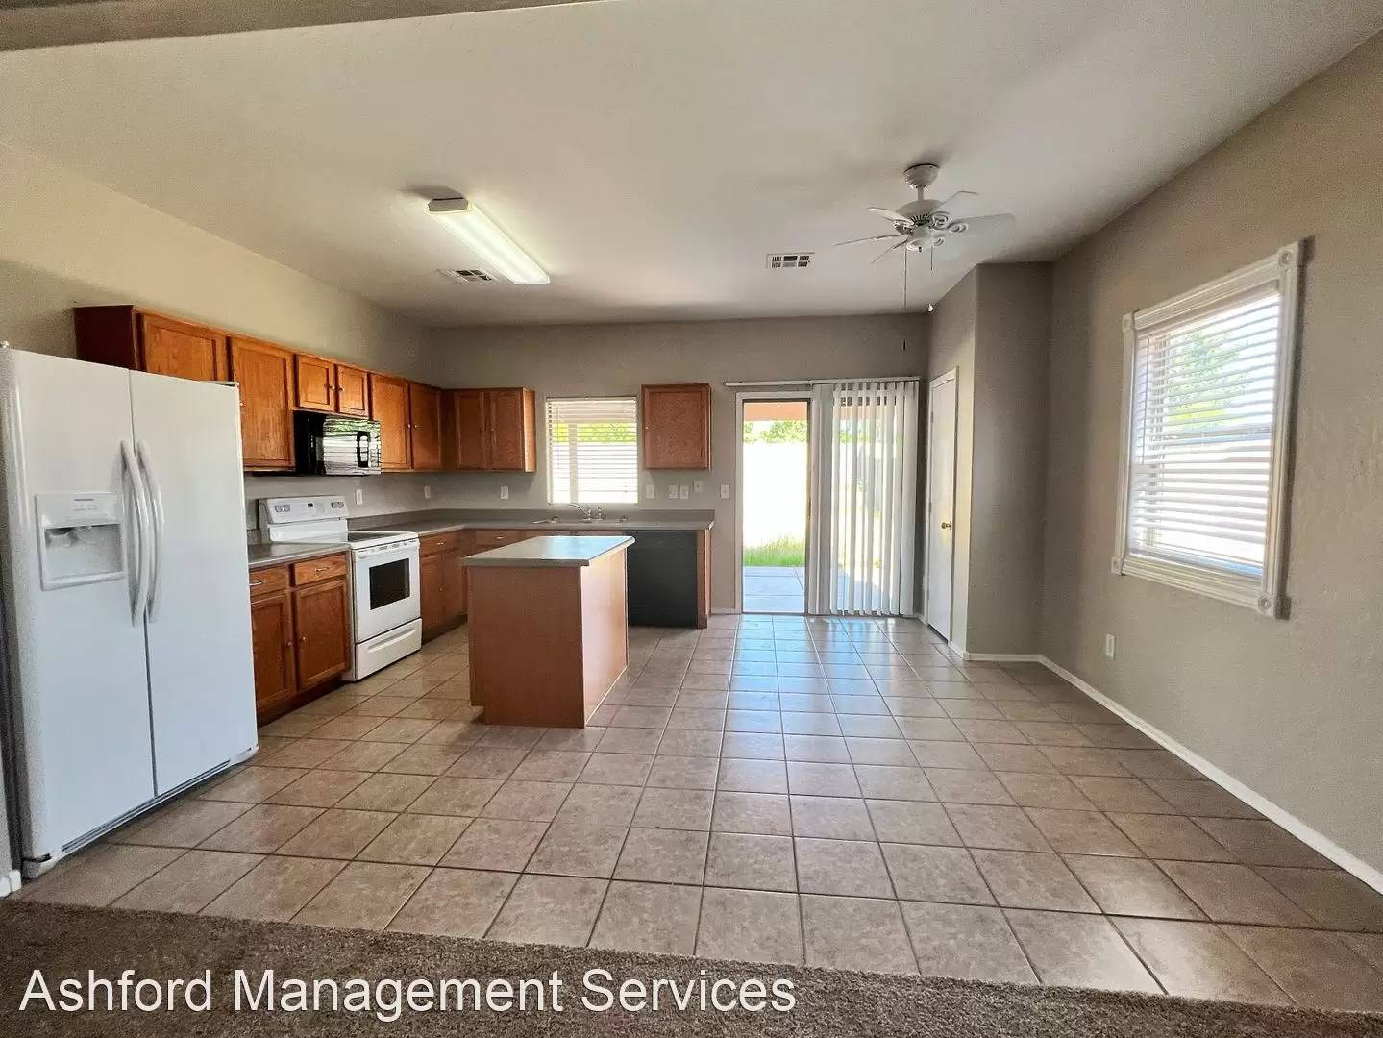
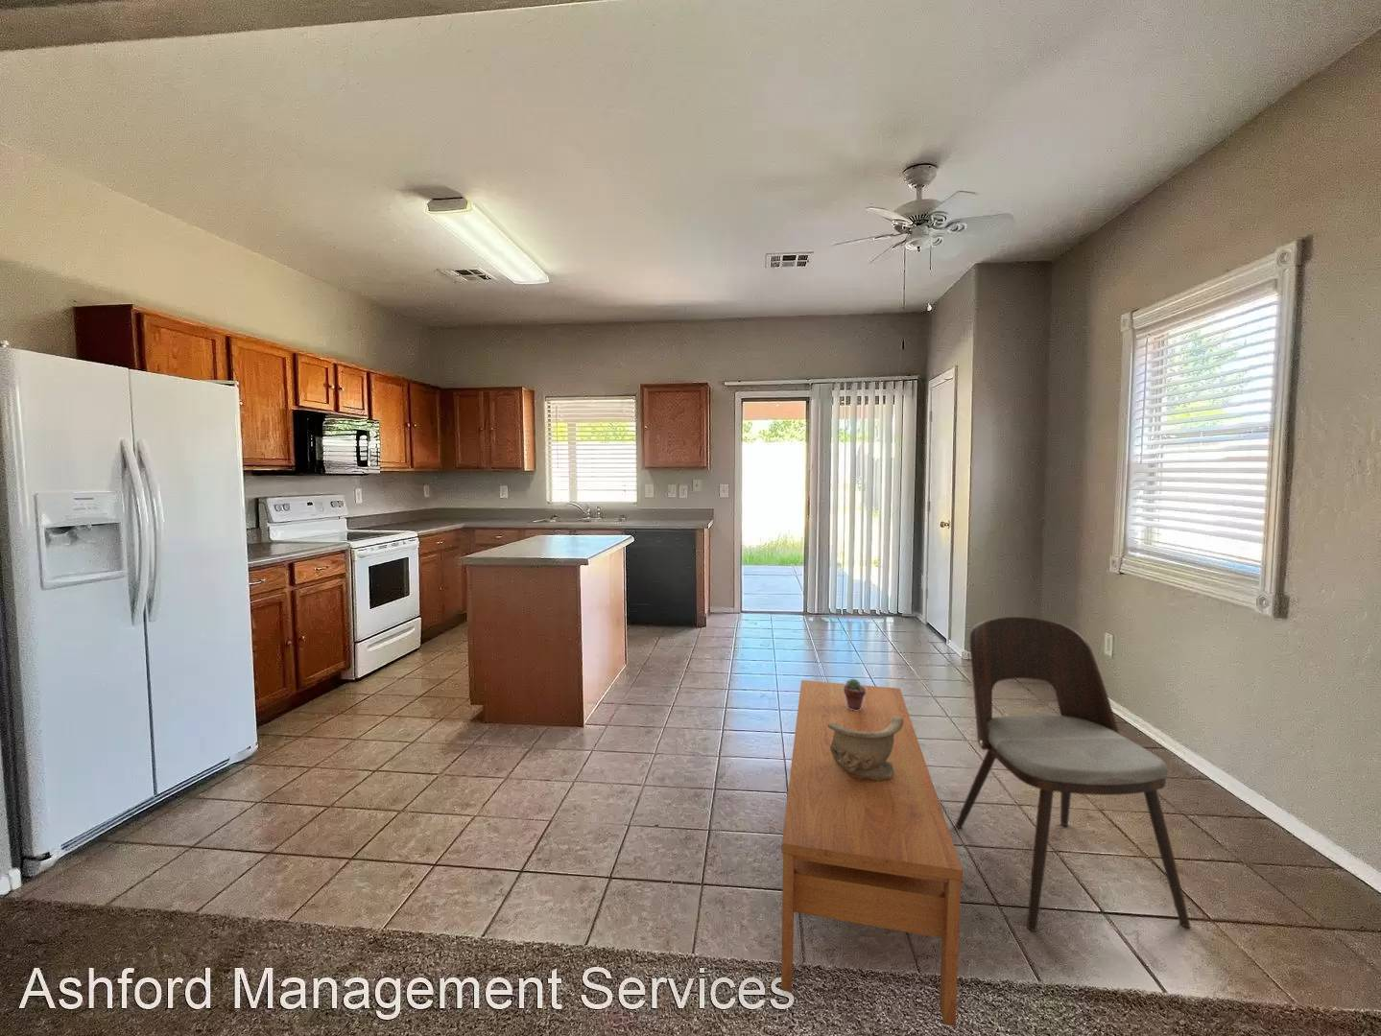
+ decorative bowl (863, 745)
+ potted succulent (854, 692)
+ dining chair (1055, 752)
+ coffee table (855, 800)
